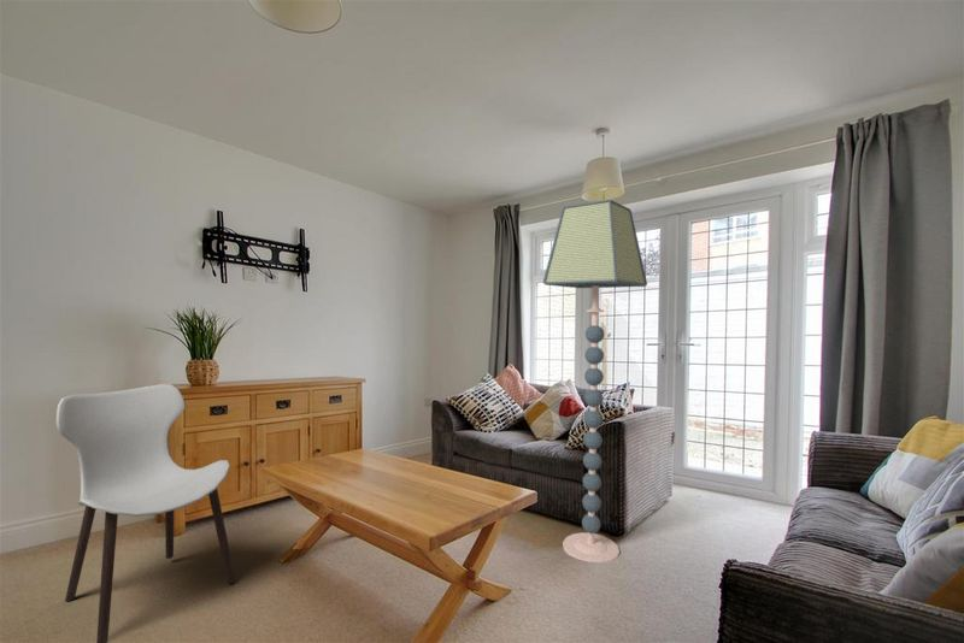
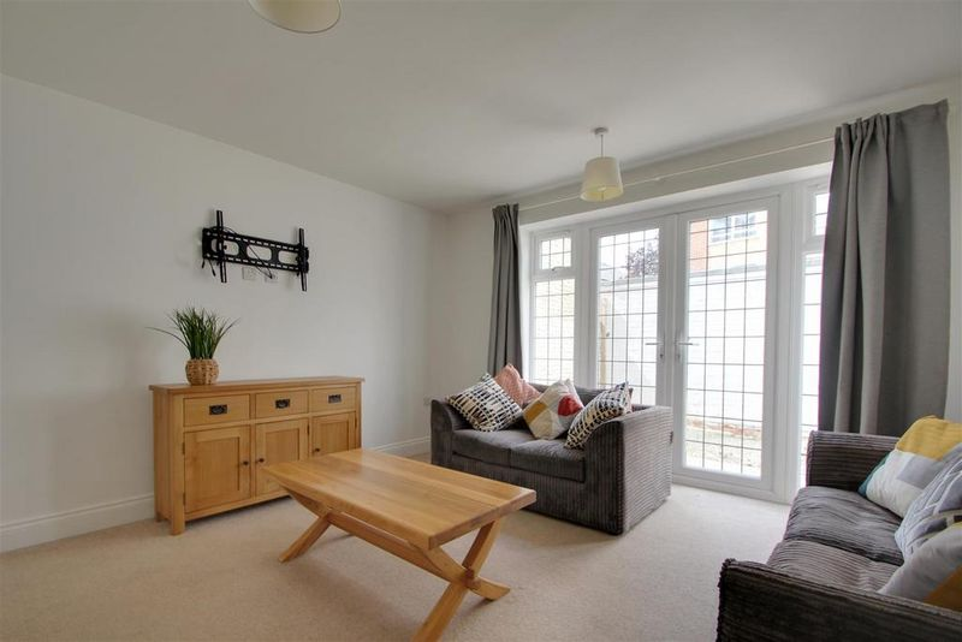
- floor lamp (593, 379)
- chair (148, 496)
